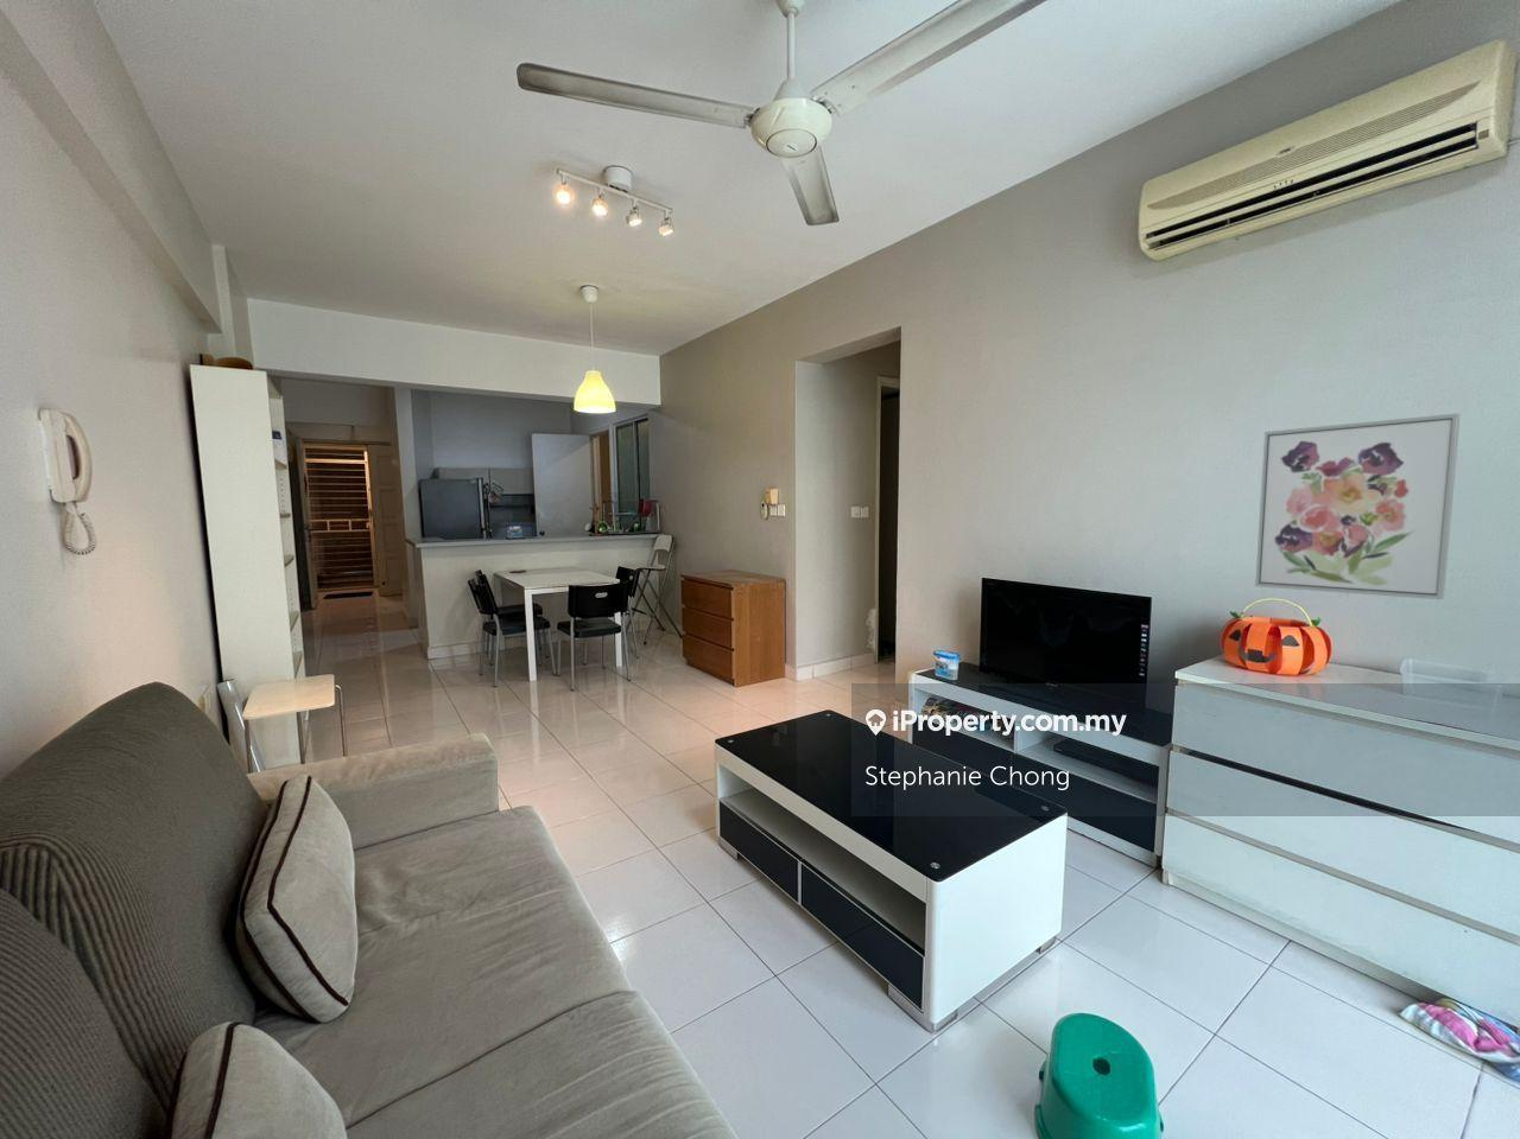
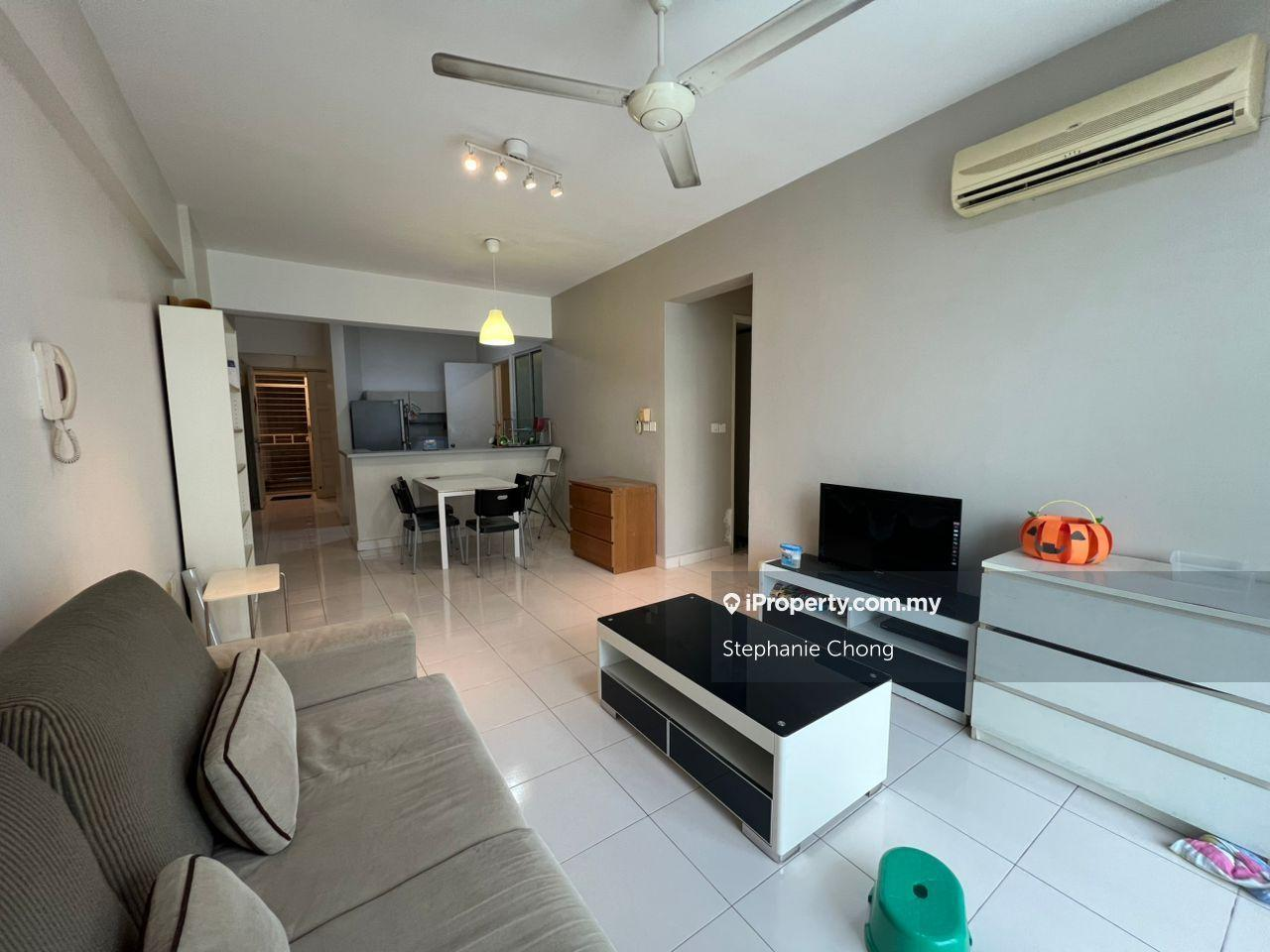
- wall art (1346, 507)
